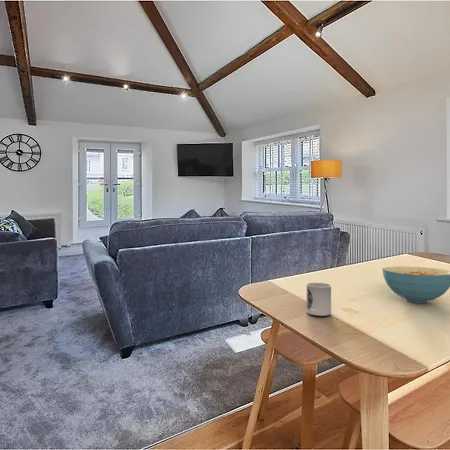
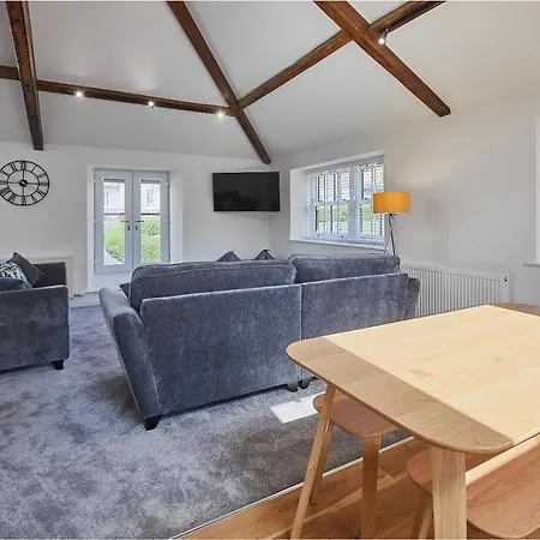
- cereal bowl (416, 285)
- cup (317, 297)
